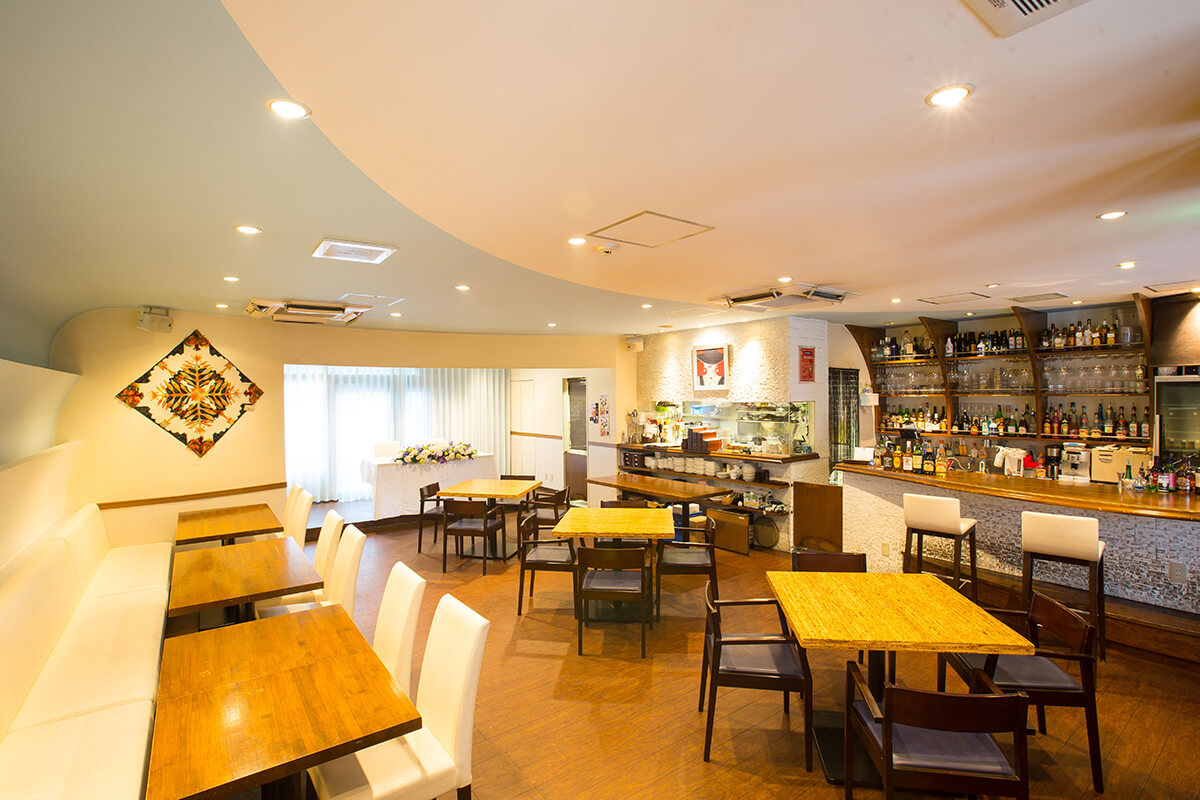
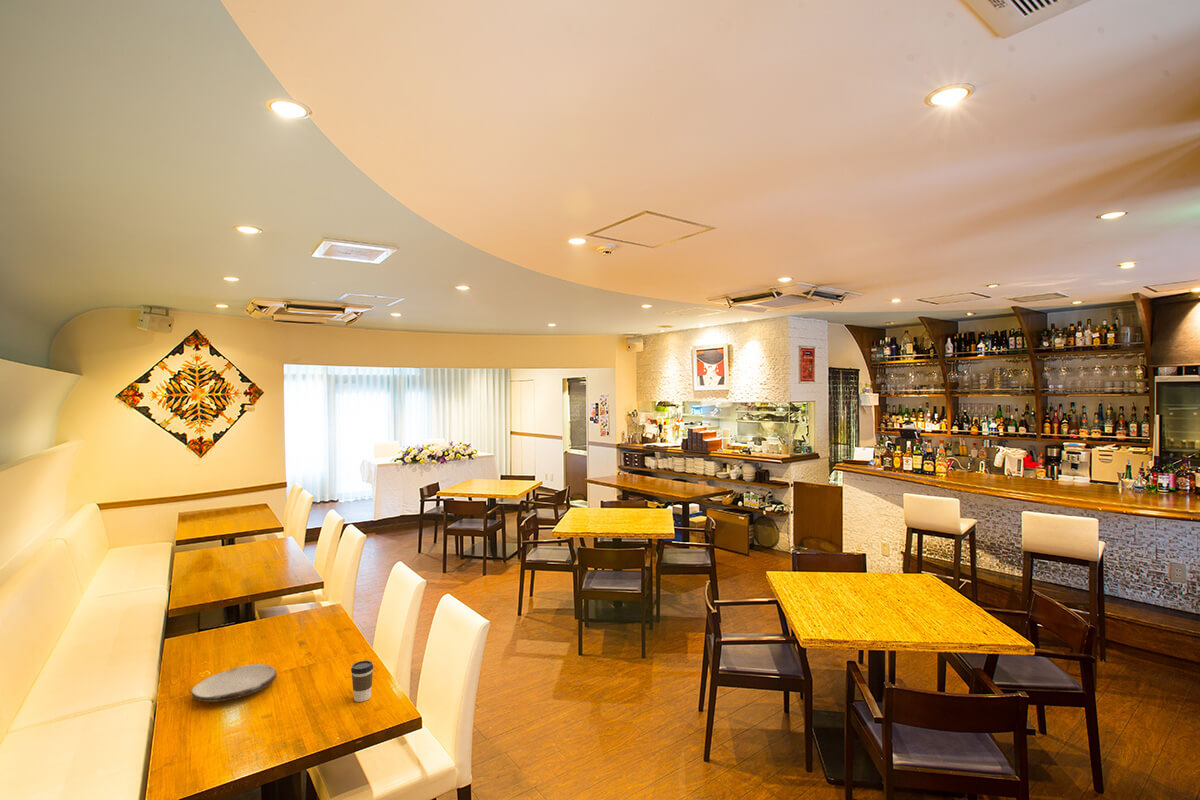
+ plate (235, 683)
+ coffee cup (362, 681)
